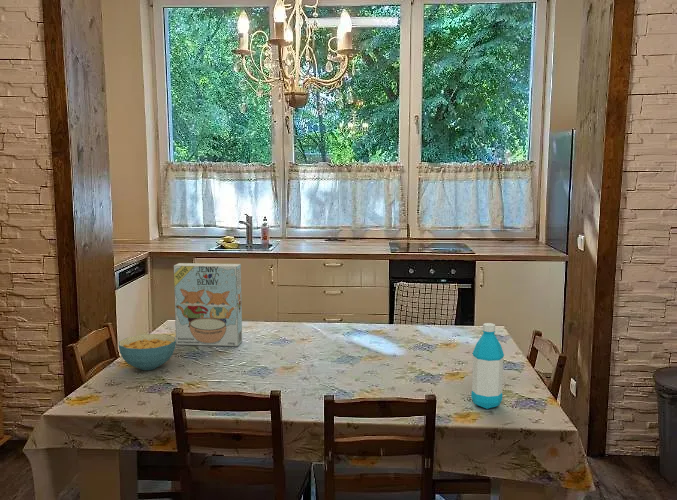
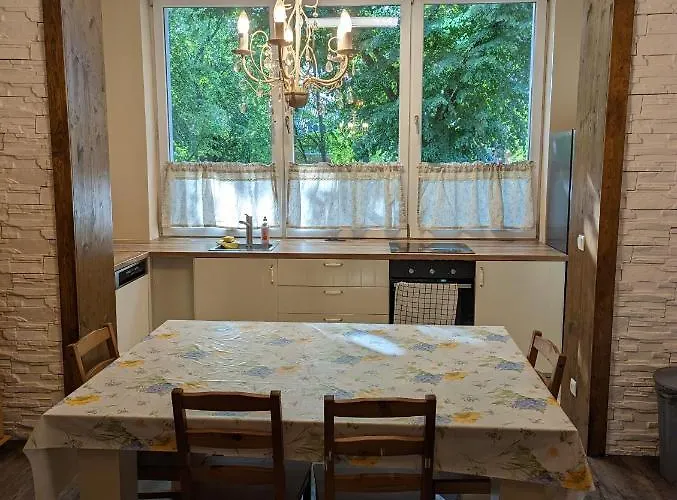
- cereal box (208, 304)
- cereal bowl (147, 354)
- water bottle (487, 364)
